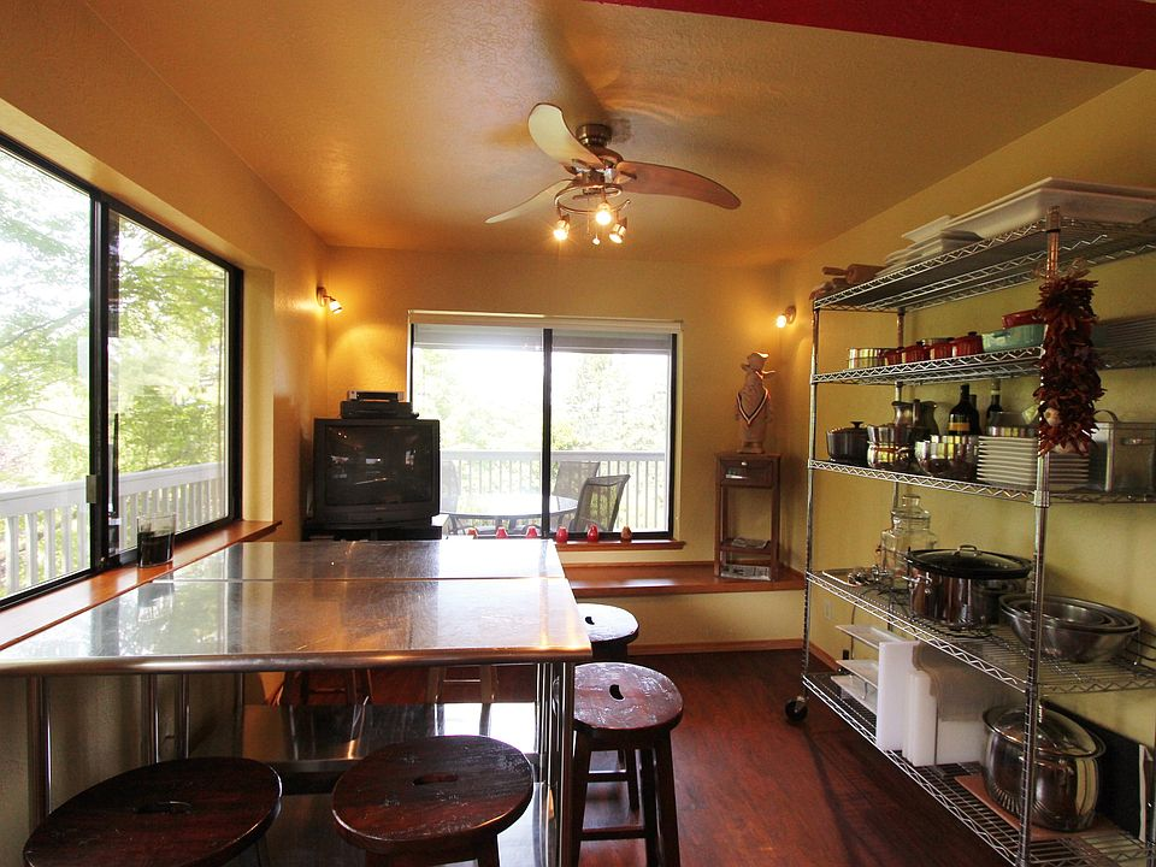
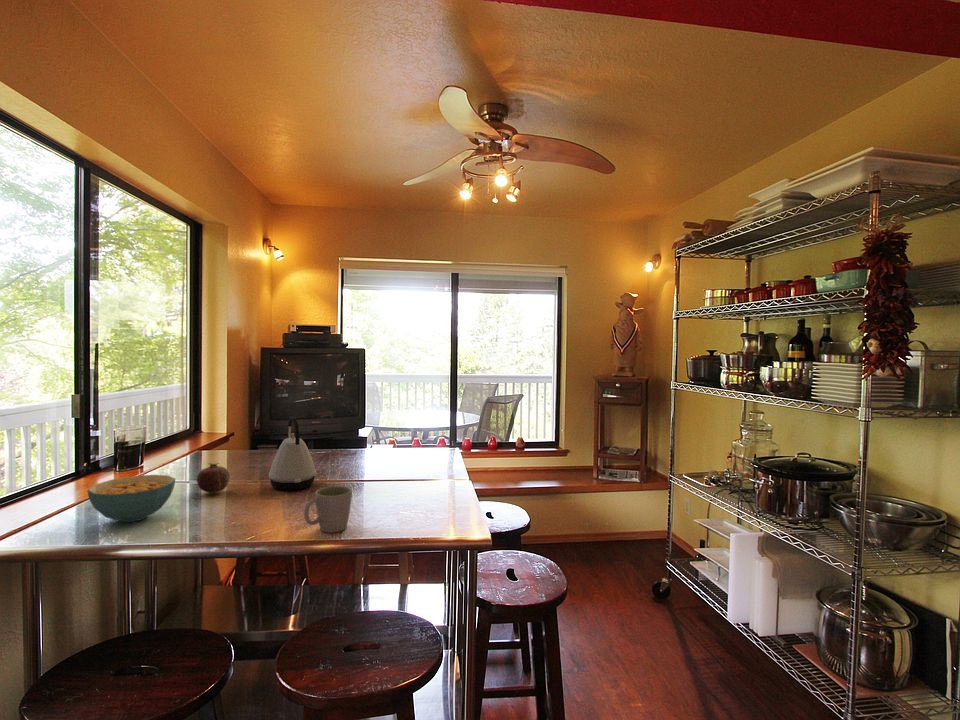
+ fruit (213, 477)
+ mug (327, 511)
+ cereal bowl (133, 501)
+ kettle (292, 450)
